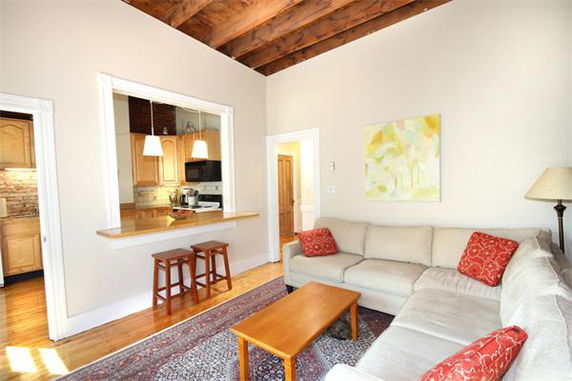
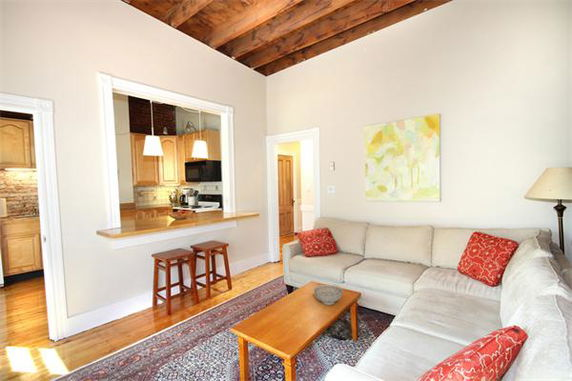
+ decorative bowl (328, 295)
